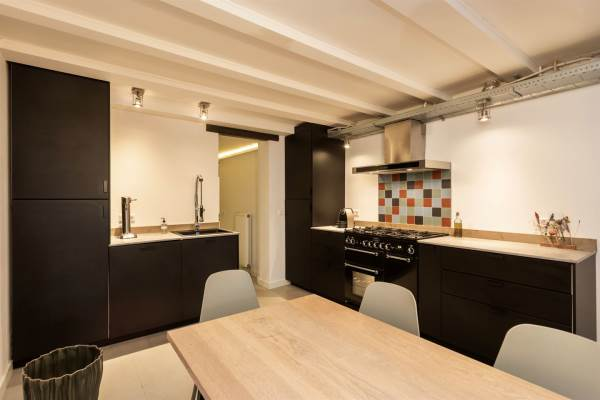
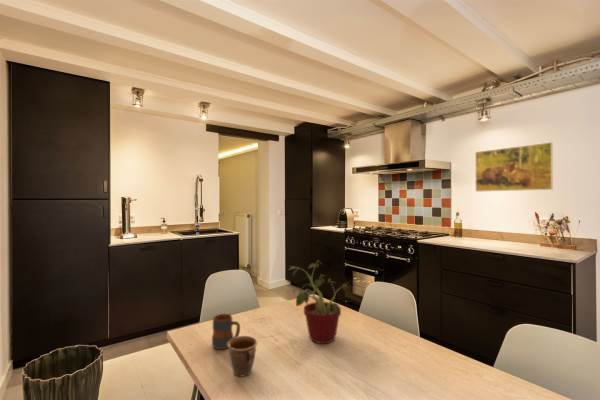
+ potted plant (316, 302)
+ mug (243, 357)
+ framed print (510, 169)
+ mug (226, 331)
